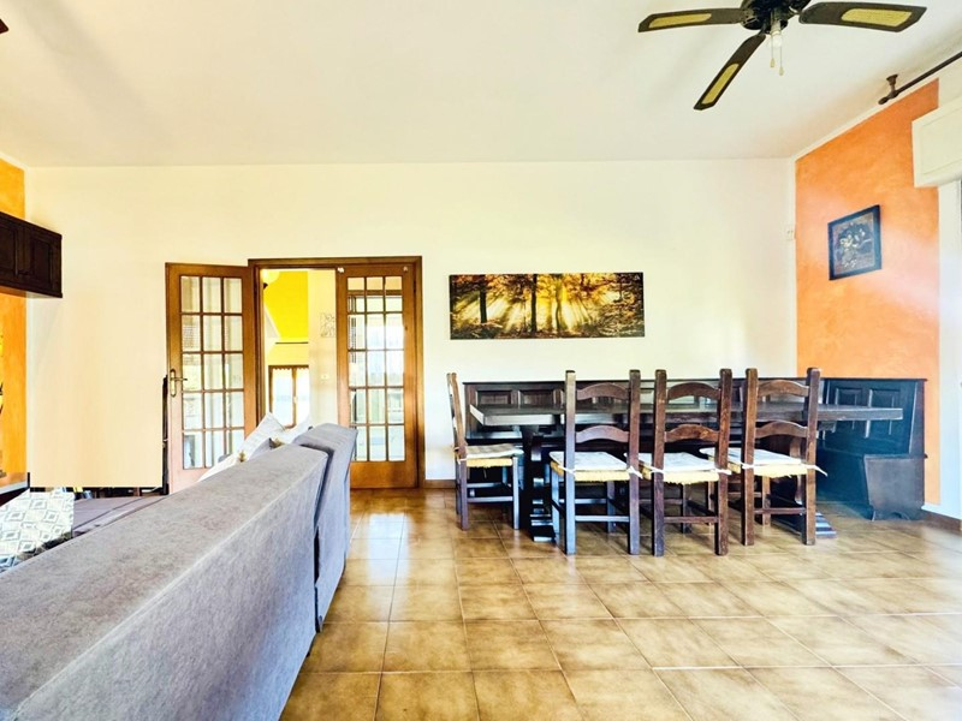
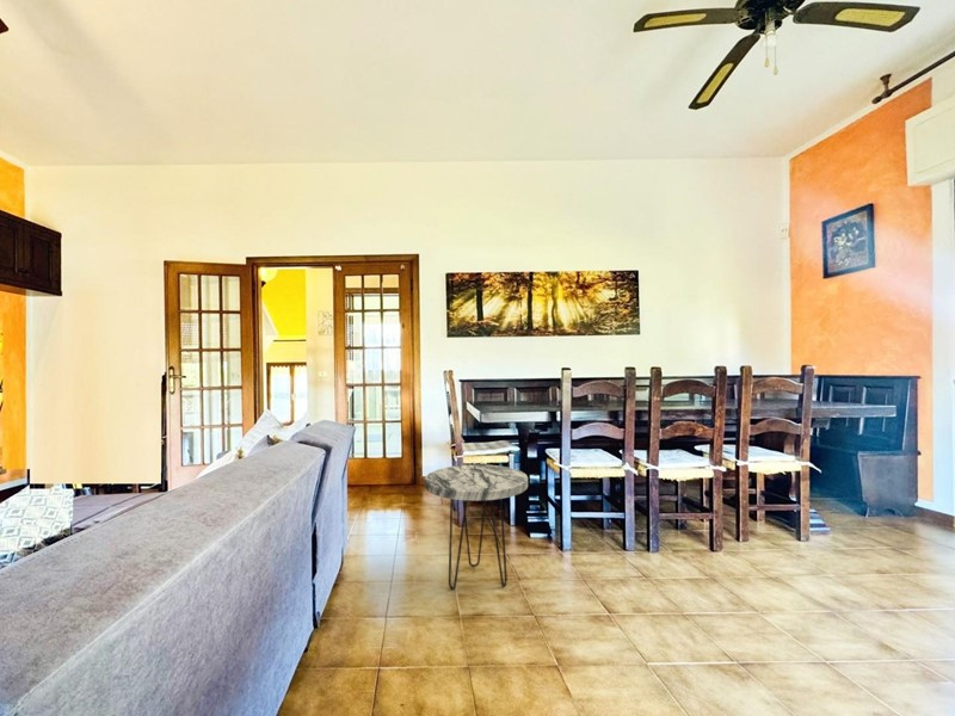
+ side table (481, 527)
